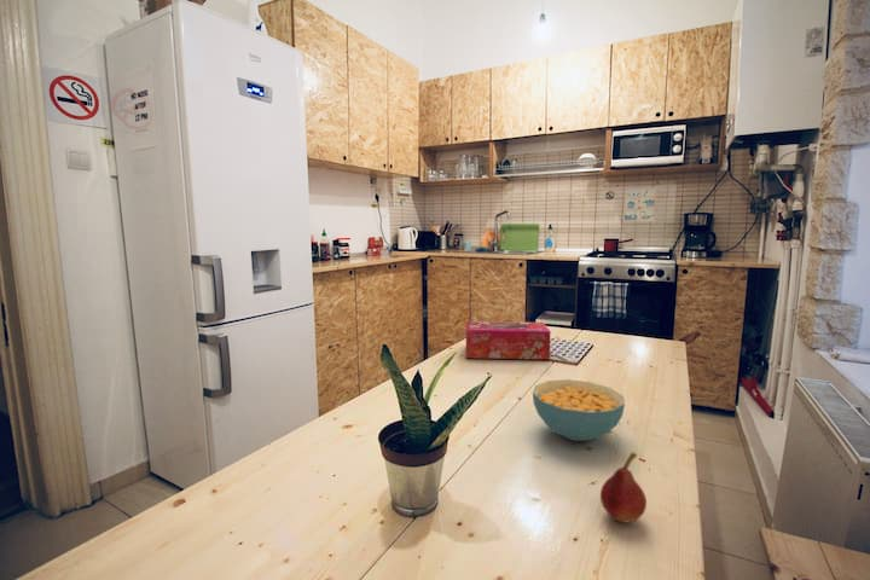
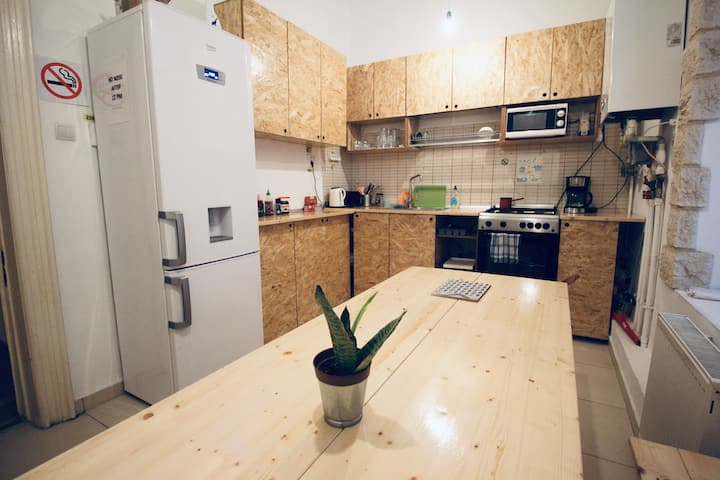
- fruit (624, 485)
- tissue box (505, 338)
- cereal bowl (576, 414)
